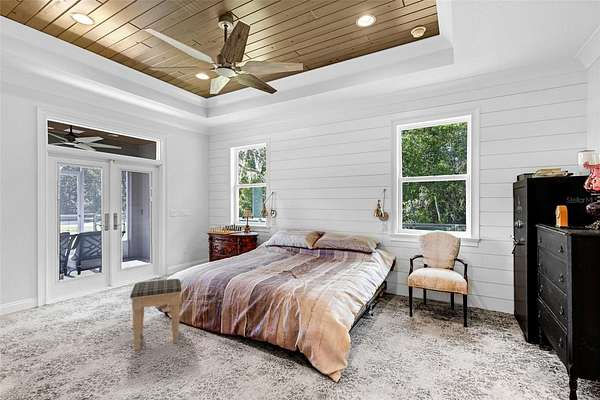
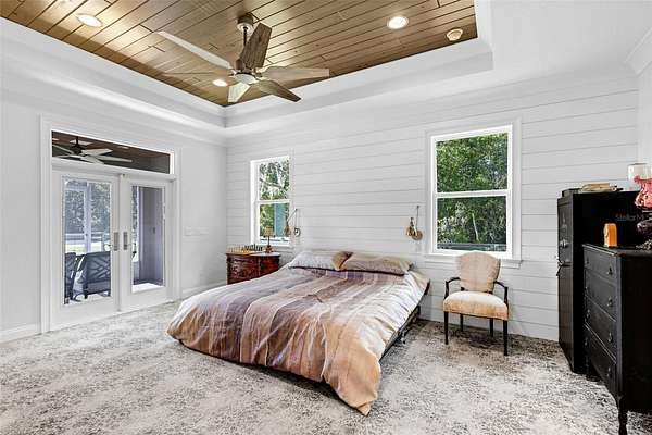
- footstool (157, 305)
